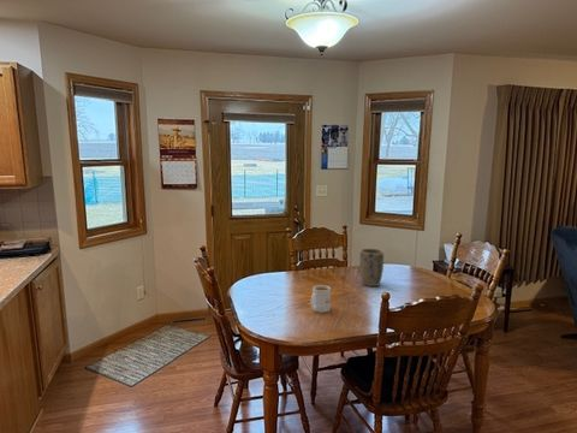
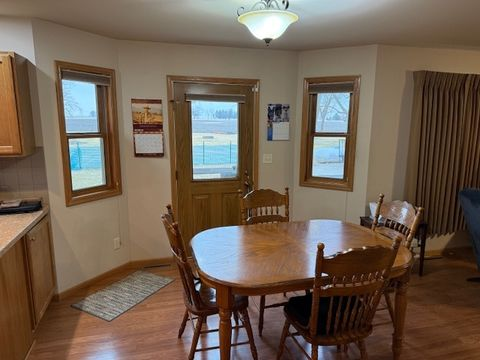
- mug (319, 299)
- plant pot (371, 267)
